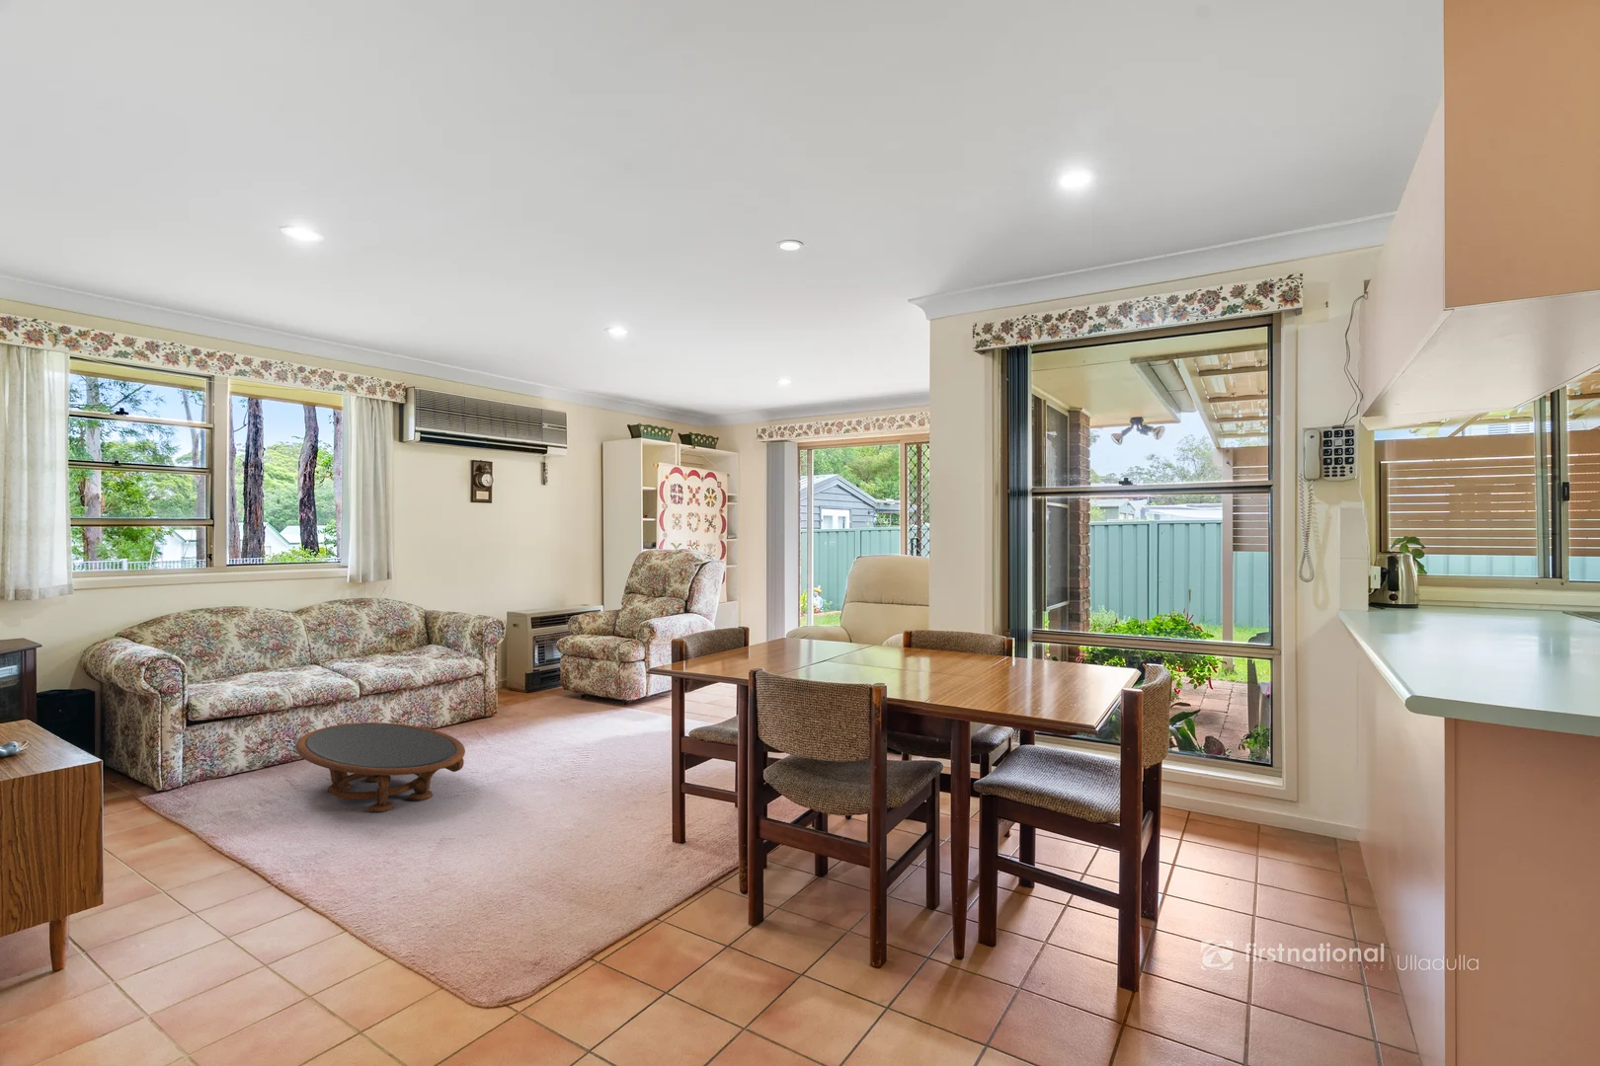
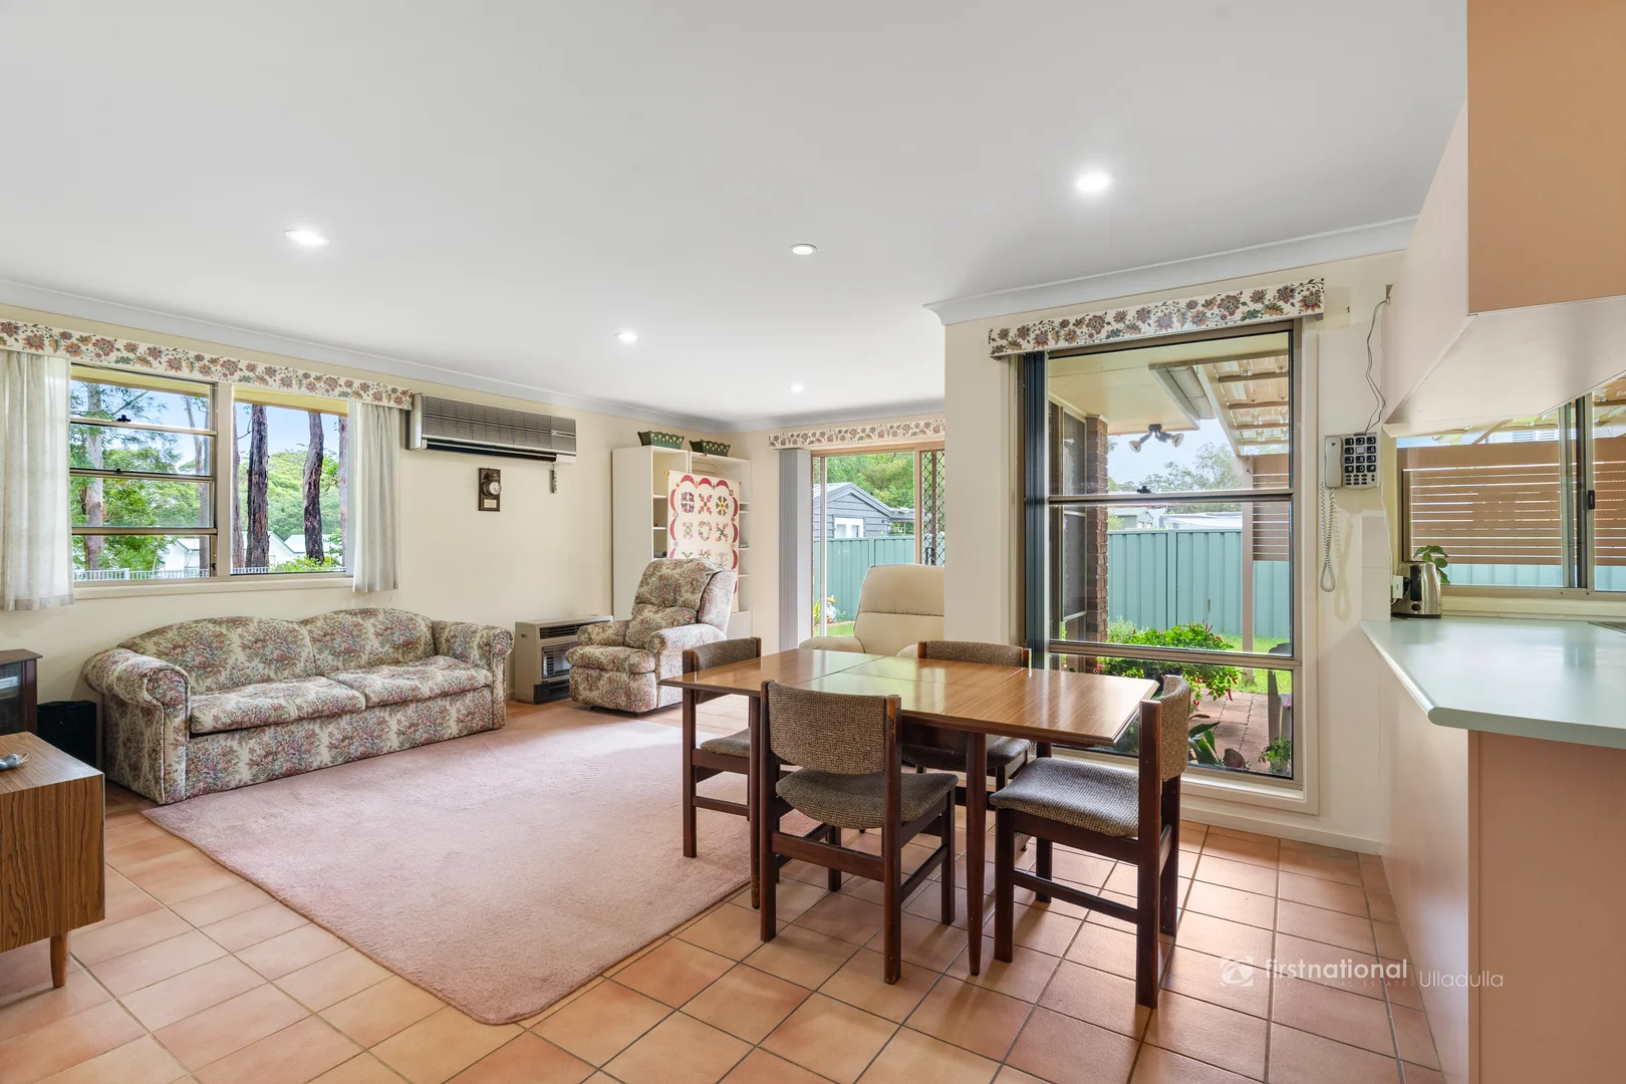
- coffee table (380, 767)
